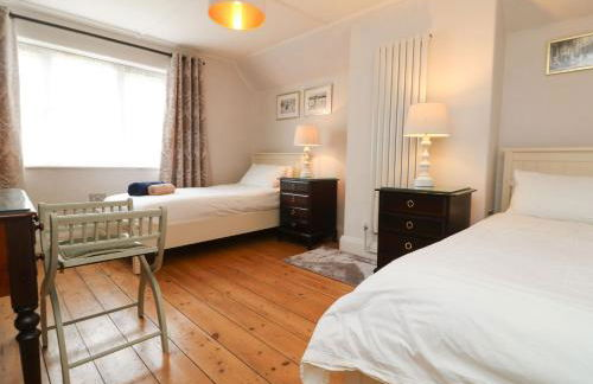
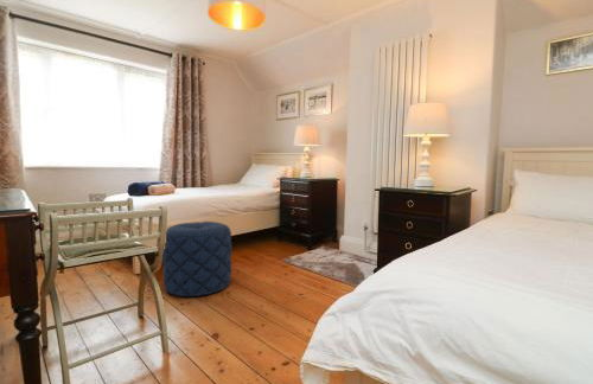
+ pouf (198, 254)
